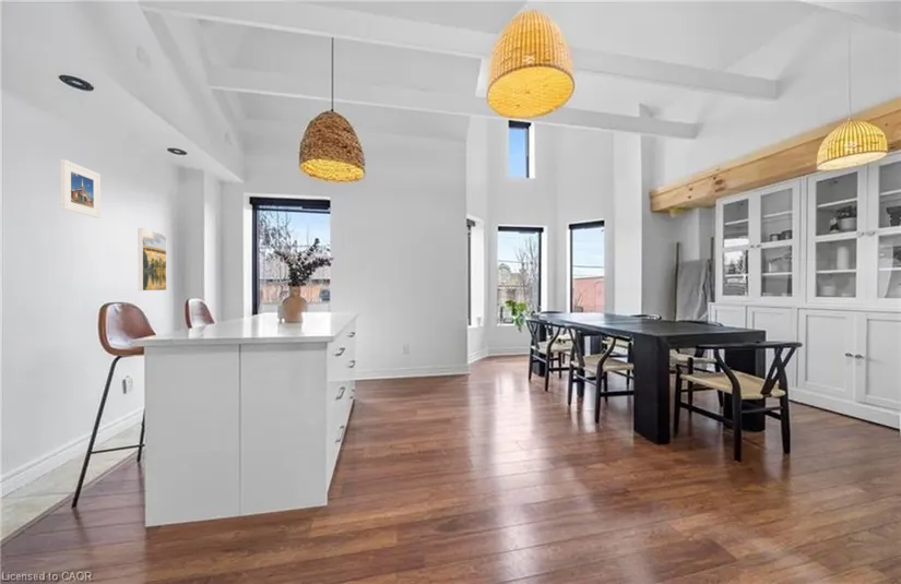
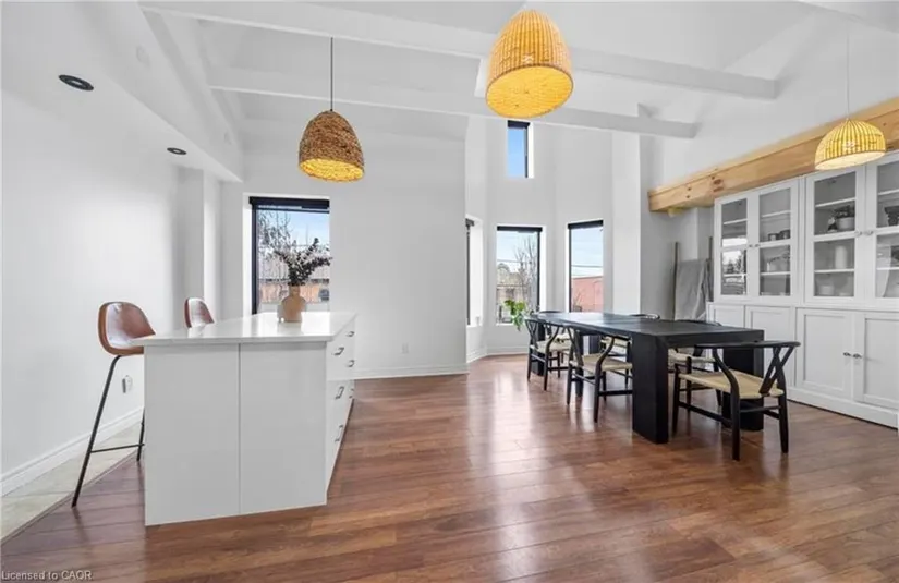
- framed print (153, 261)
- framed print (81, 190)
